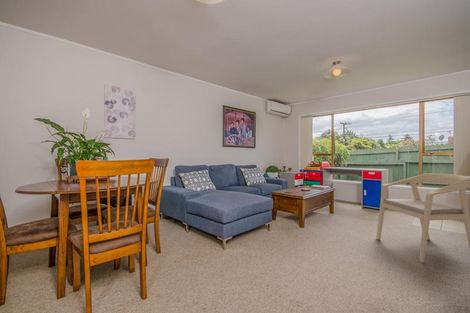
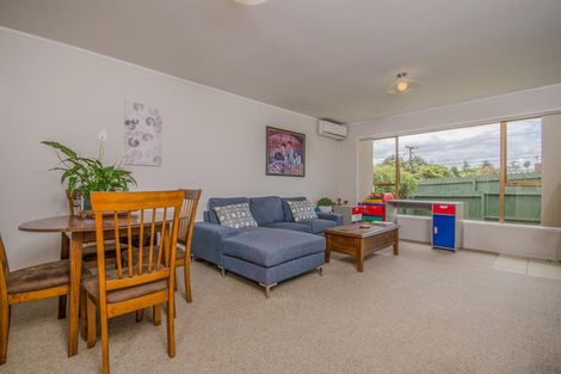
- armchair (423, 211)
